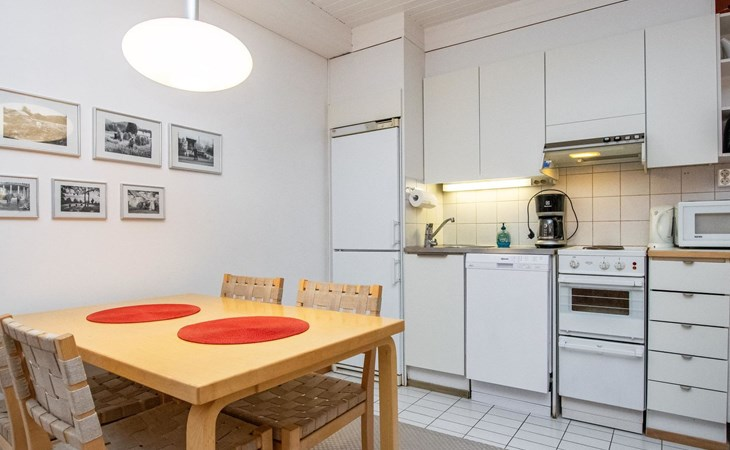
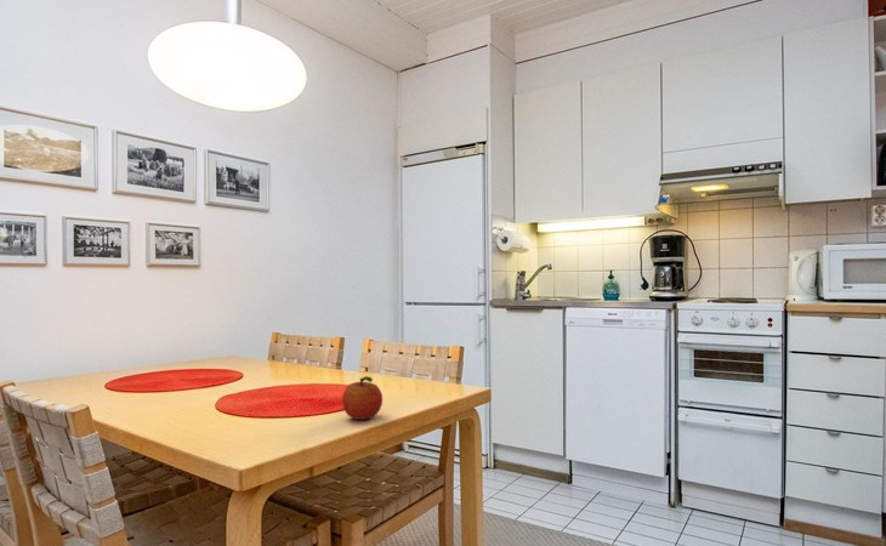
+ fruit (362, 396)
